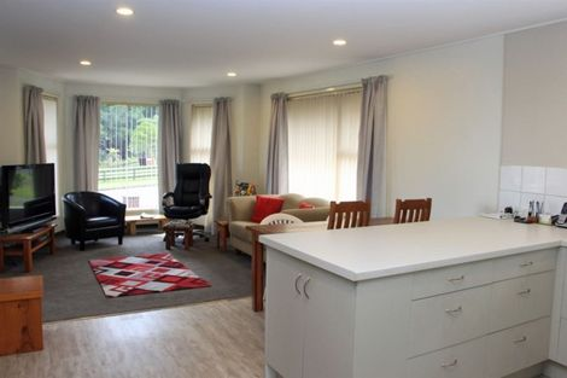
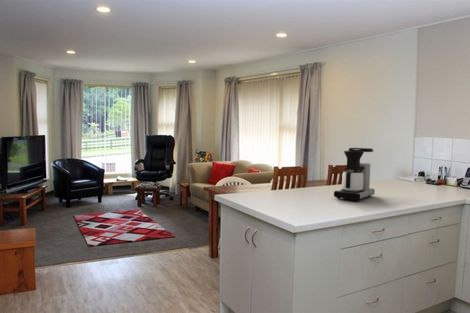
+ coffee maker (355, 173)
